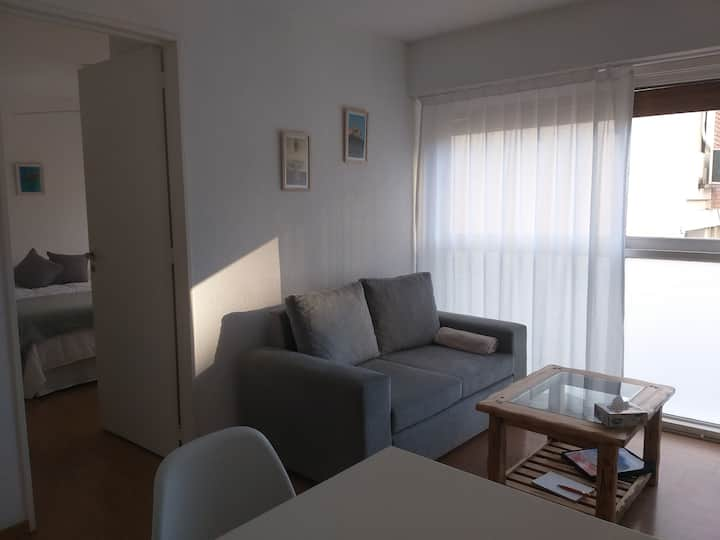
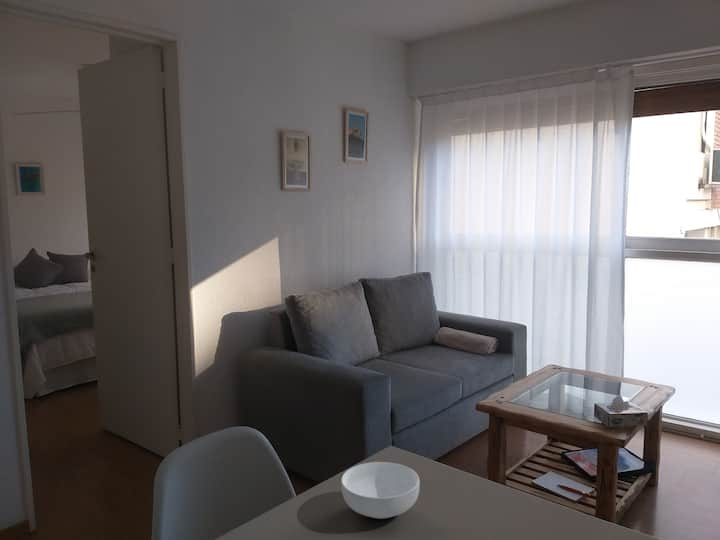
+ cereal bowl (380, 493)
